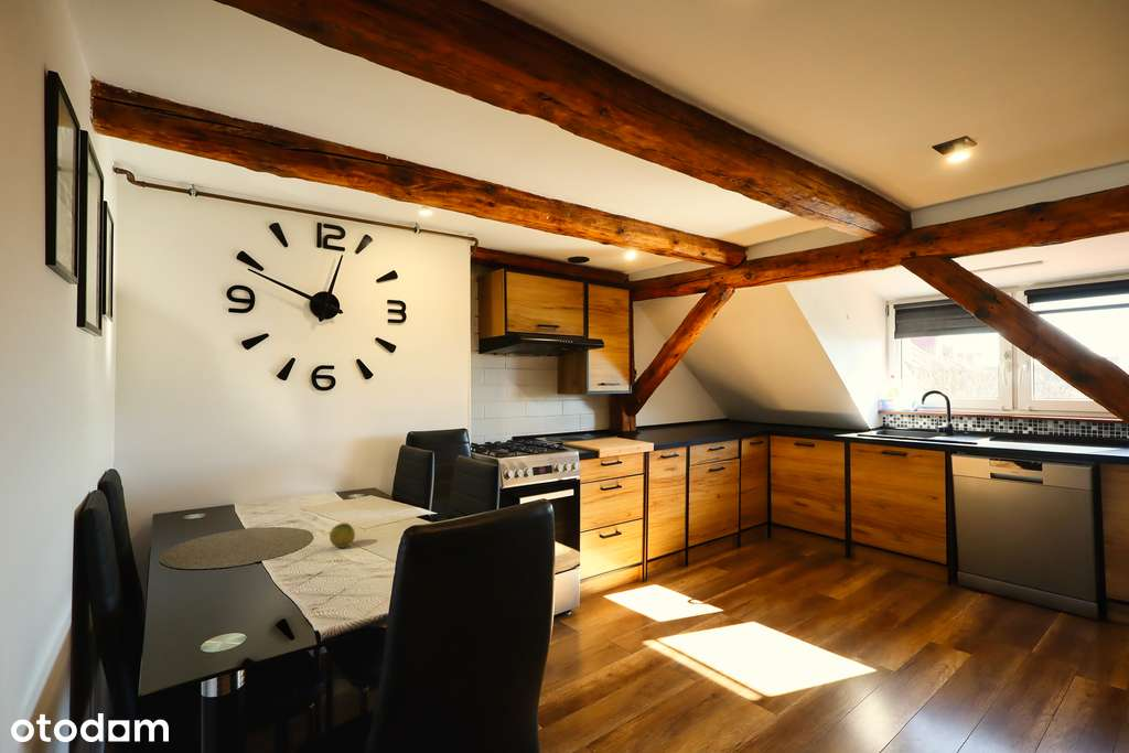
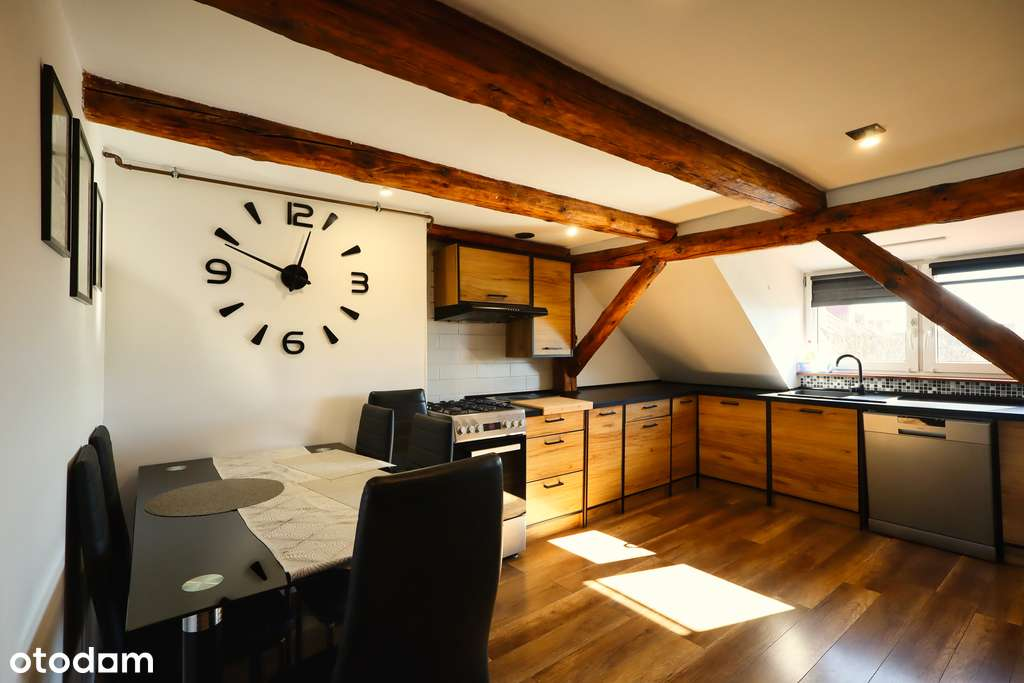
- fruit (342, 535)
